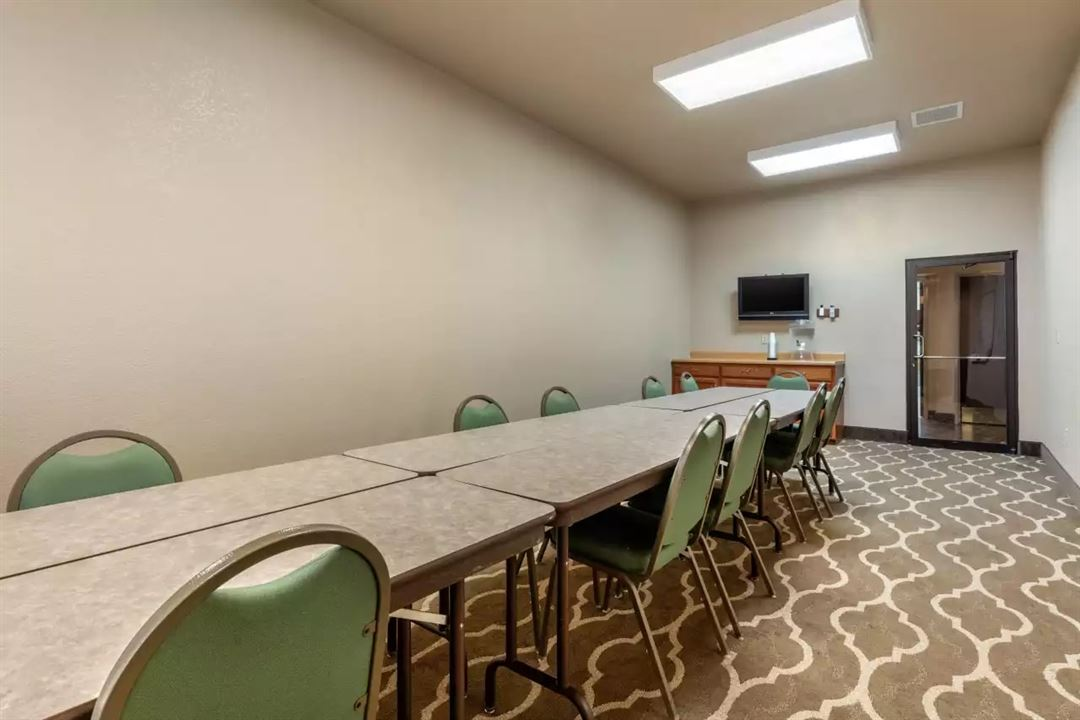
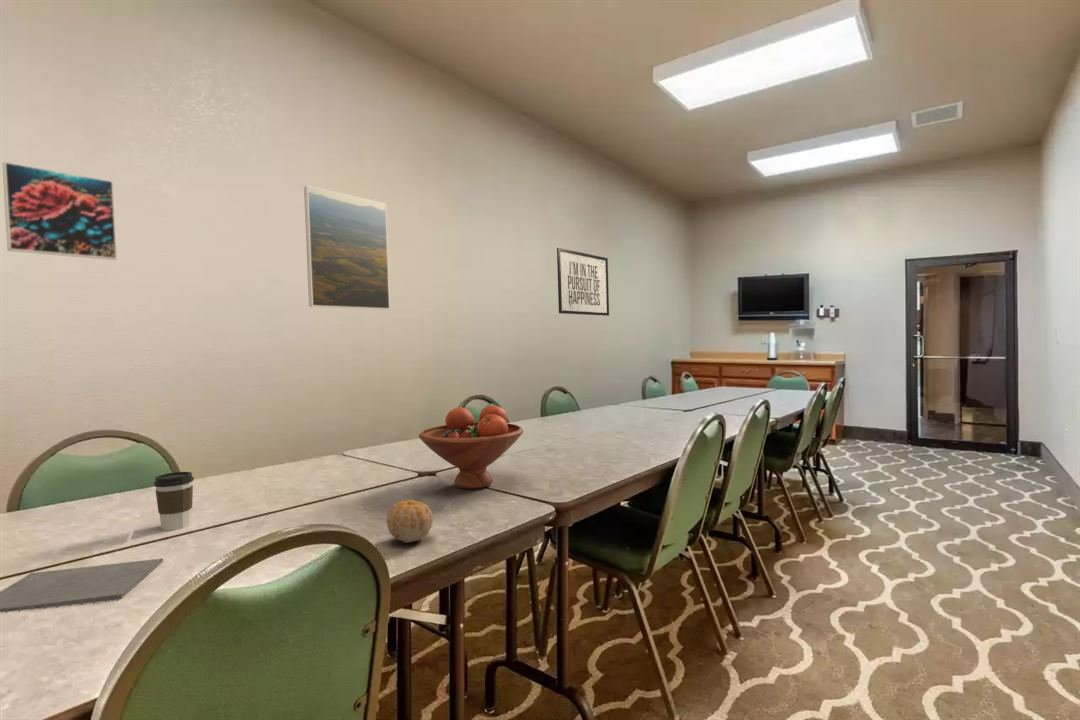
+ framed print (349, 251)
+ fruit bowl (472, 447)
+ mirror (584, 284)
+ notepad (74, 585)
+ fruit (409, 520)
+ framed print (63, 214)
+ coffee cup (175, 501)
